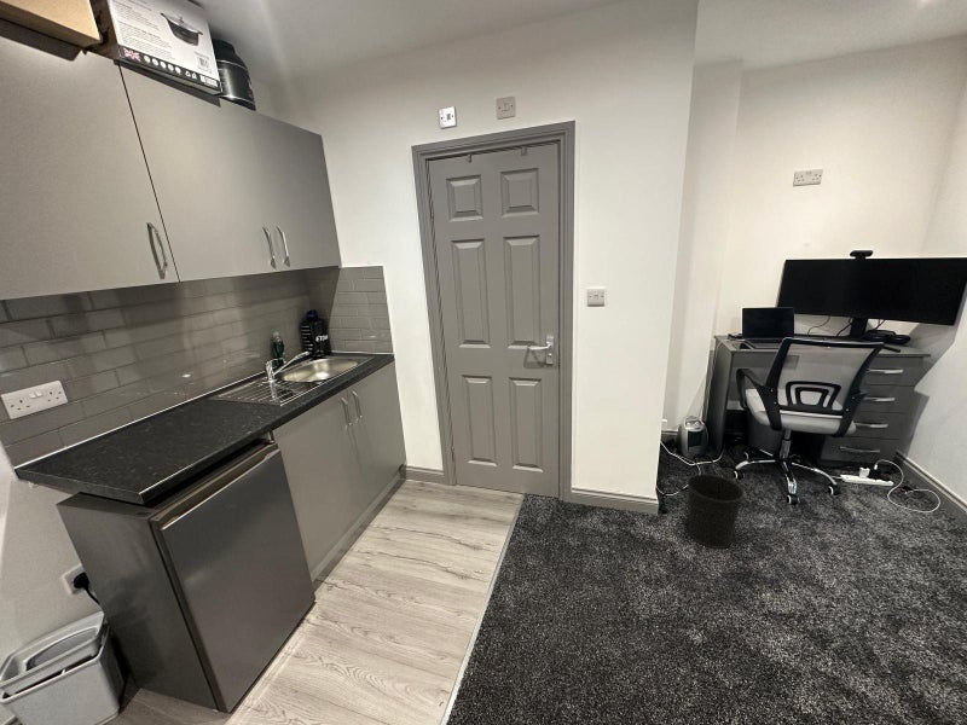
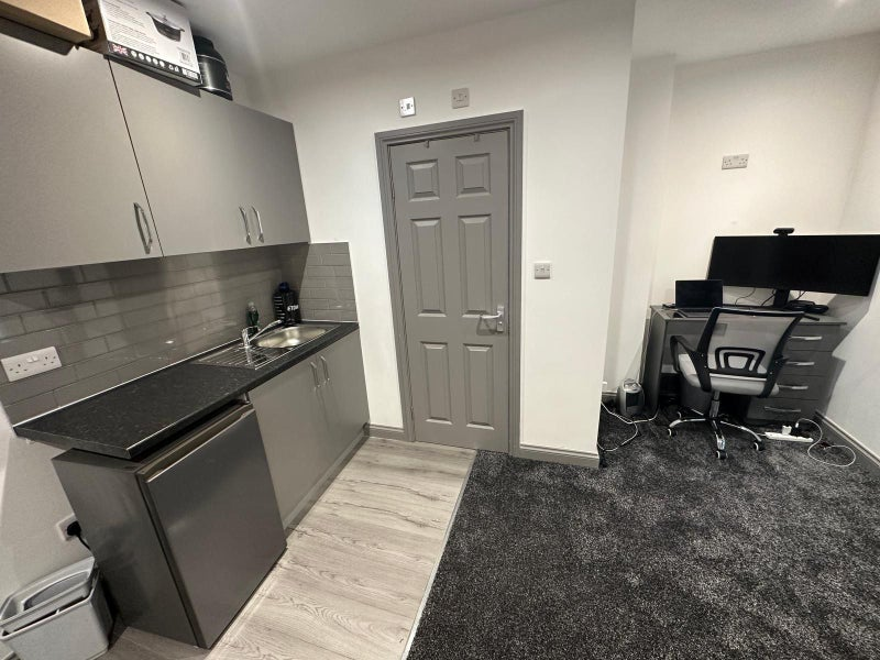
- wastebasket (711, 511)
